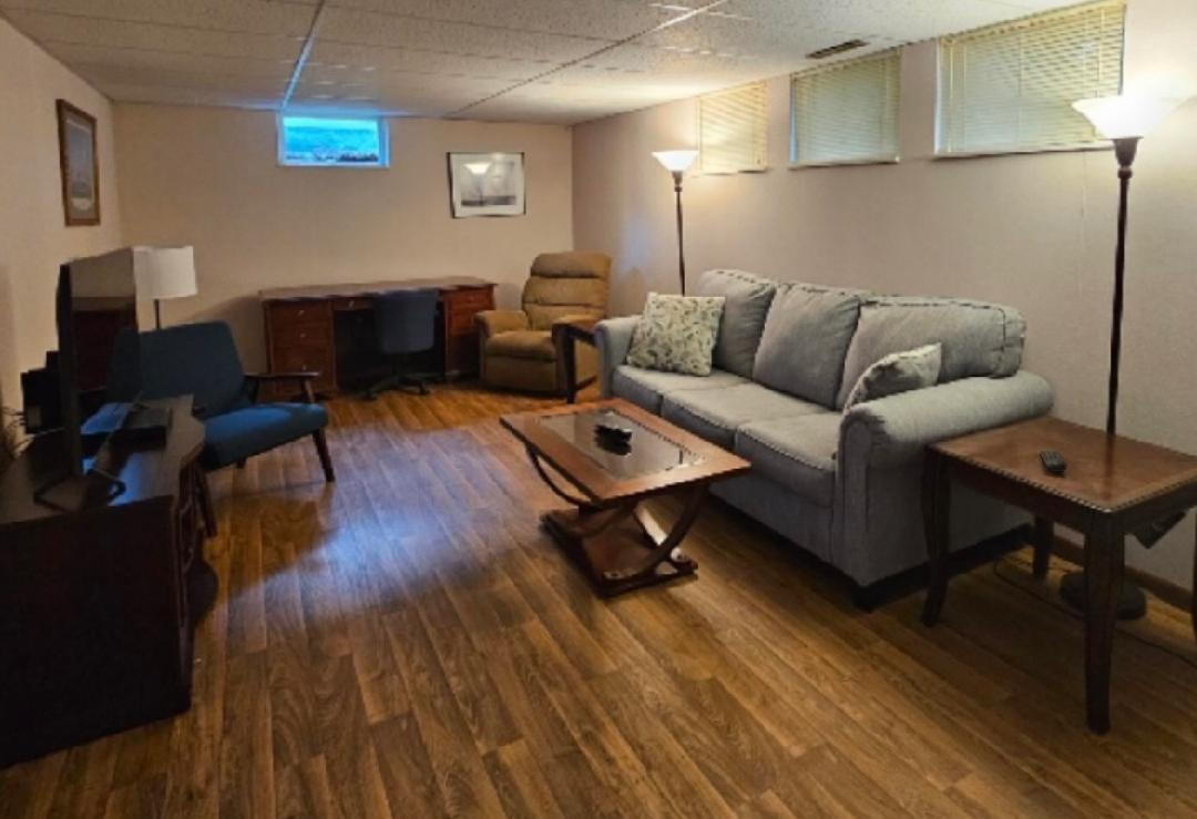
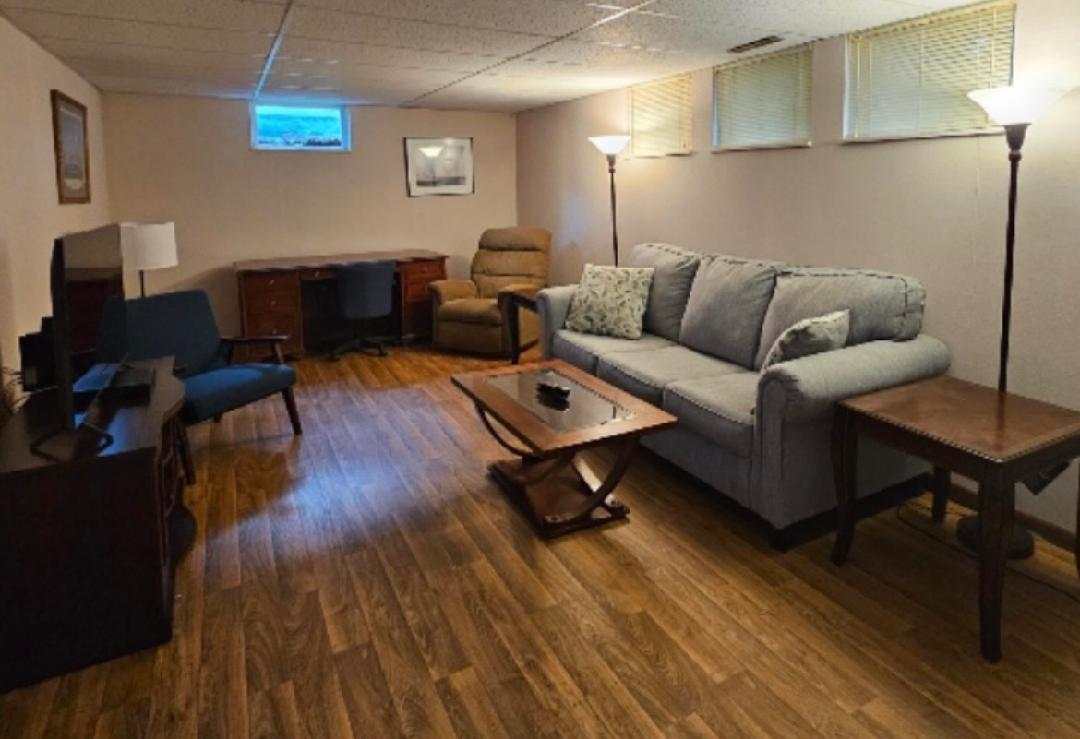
- remote control (1052, 460)
